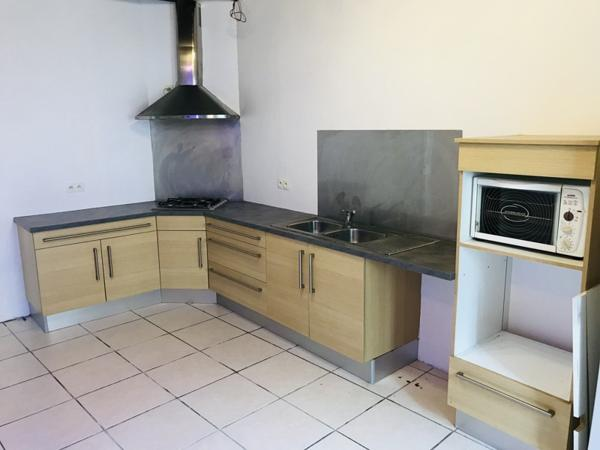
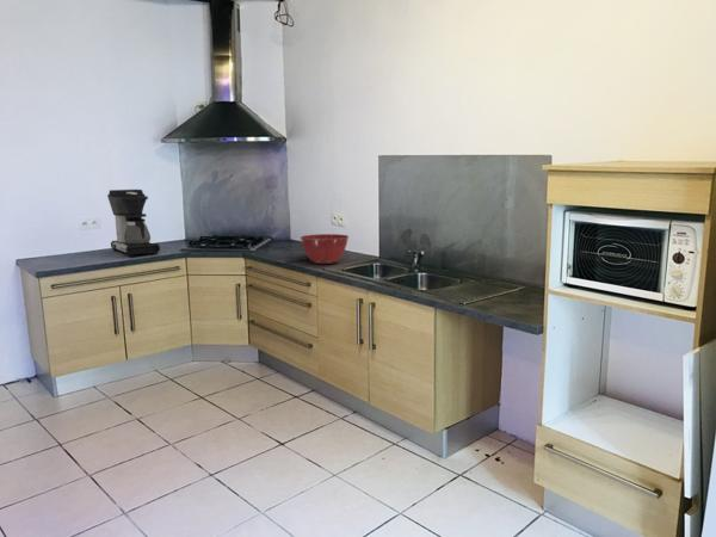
+ mixing bowl (325, 248)
+ coffee maker (132, 221)
